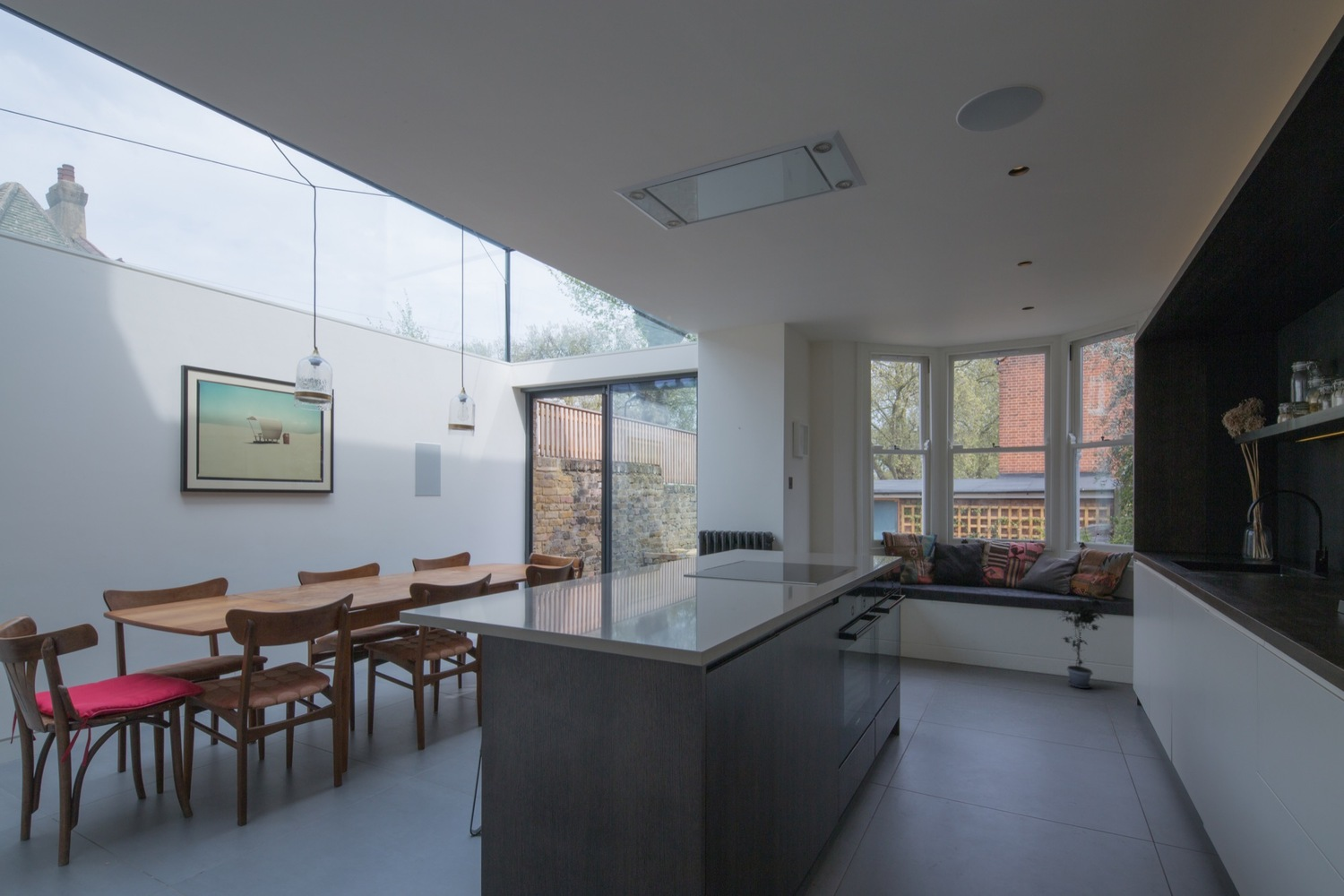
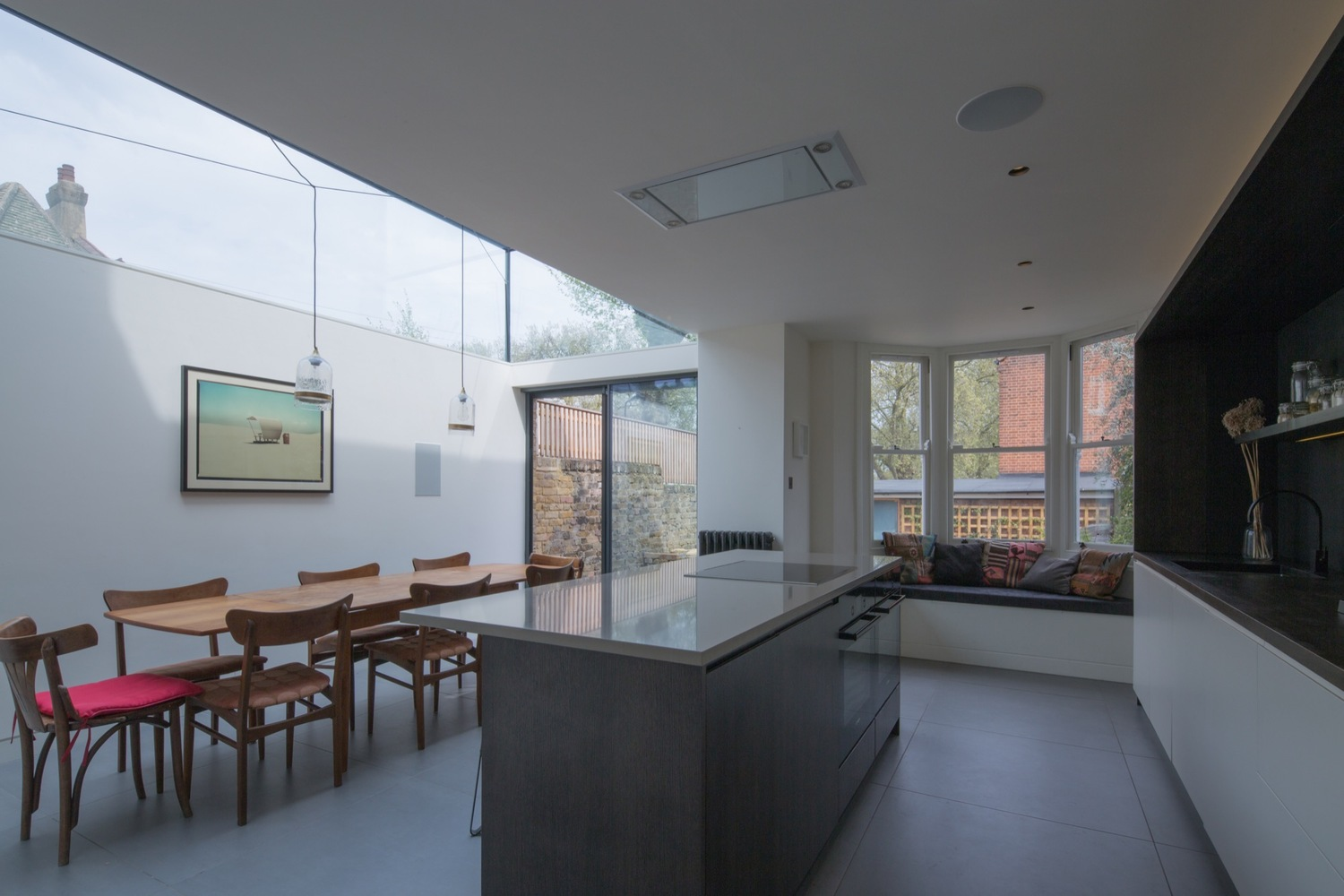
- potted plant (1081, 640)
